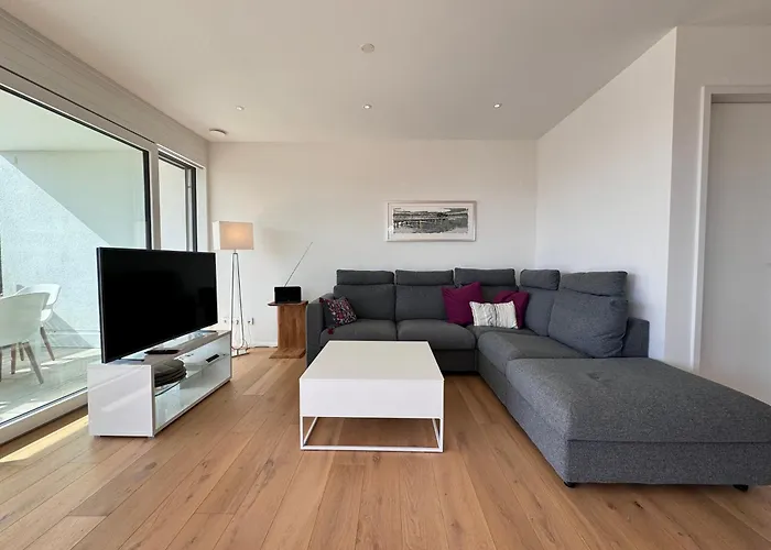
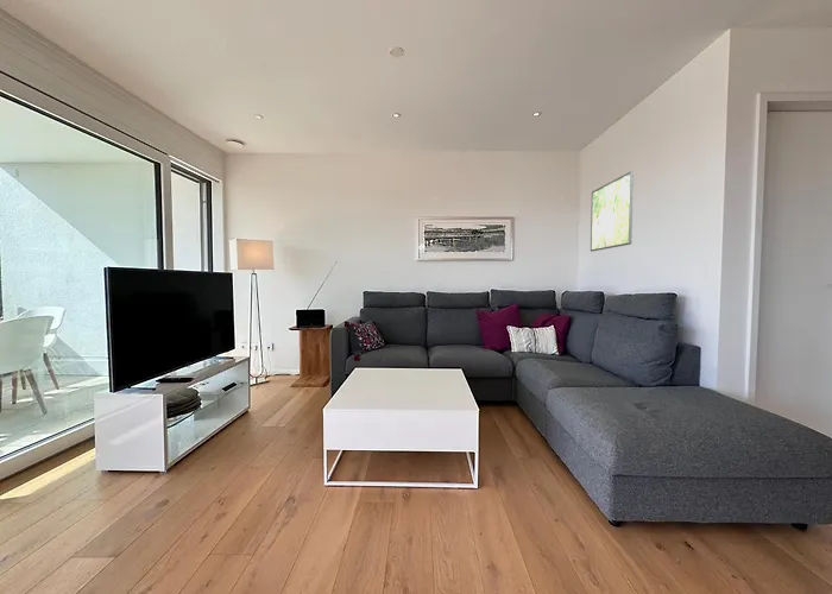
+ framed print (609, 215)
